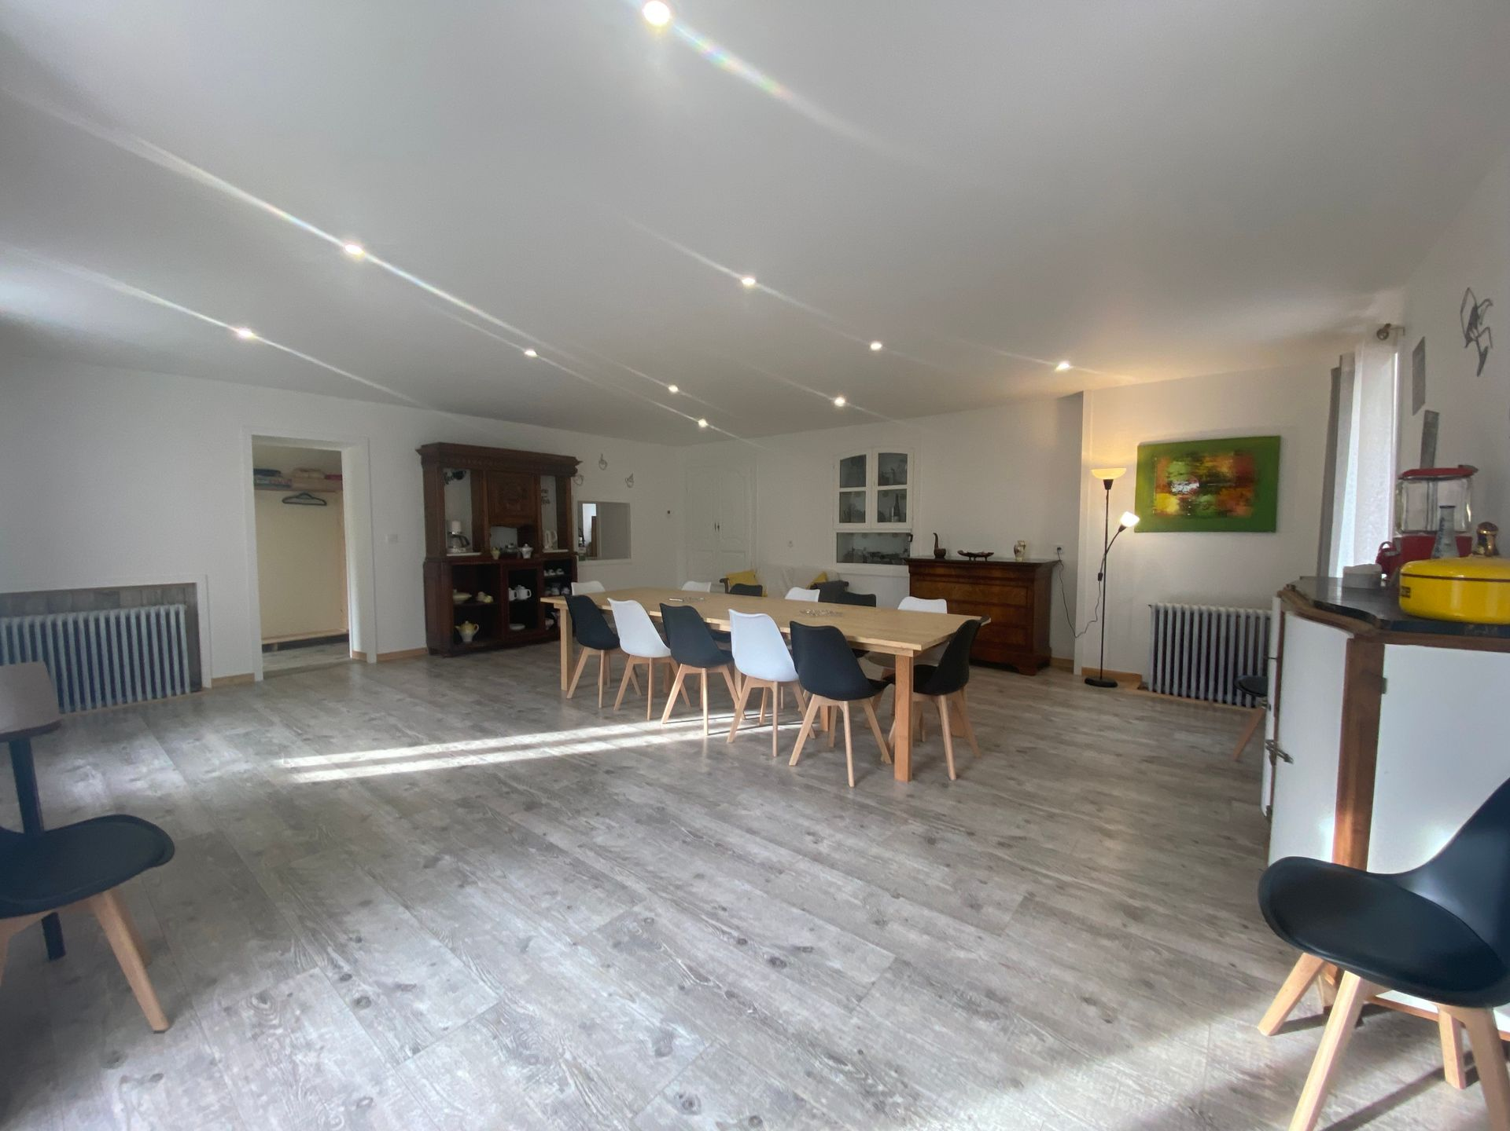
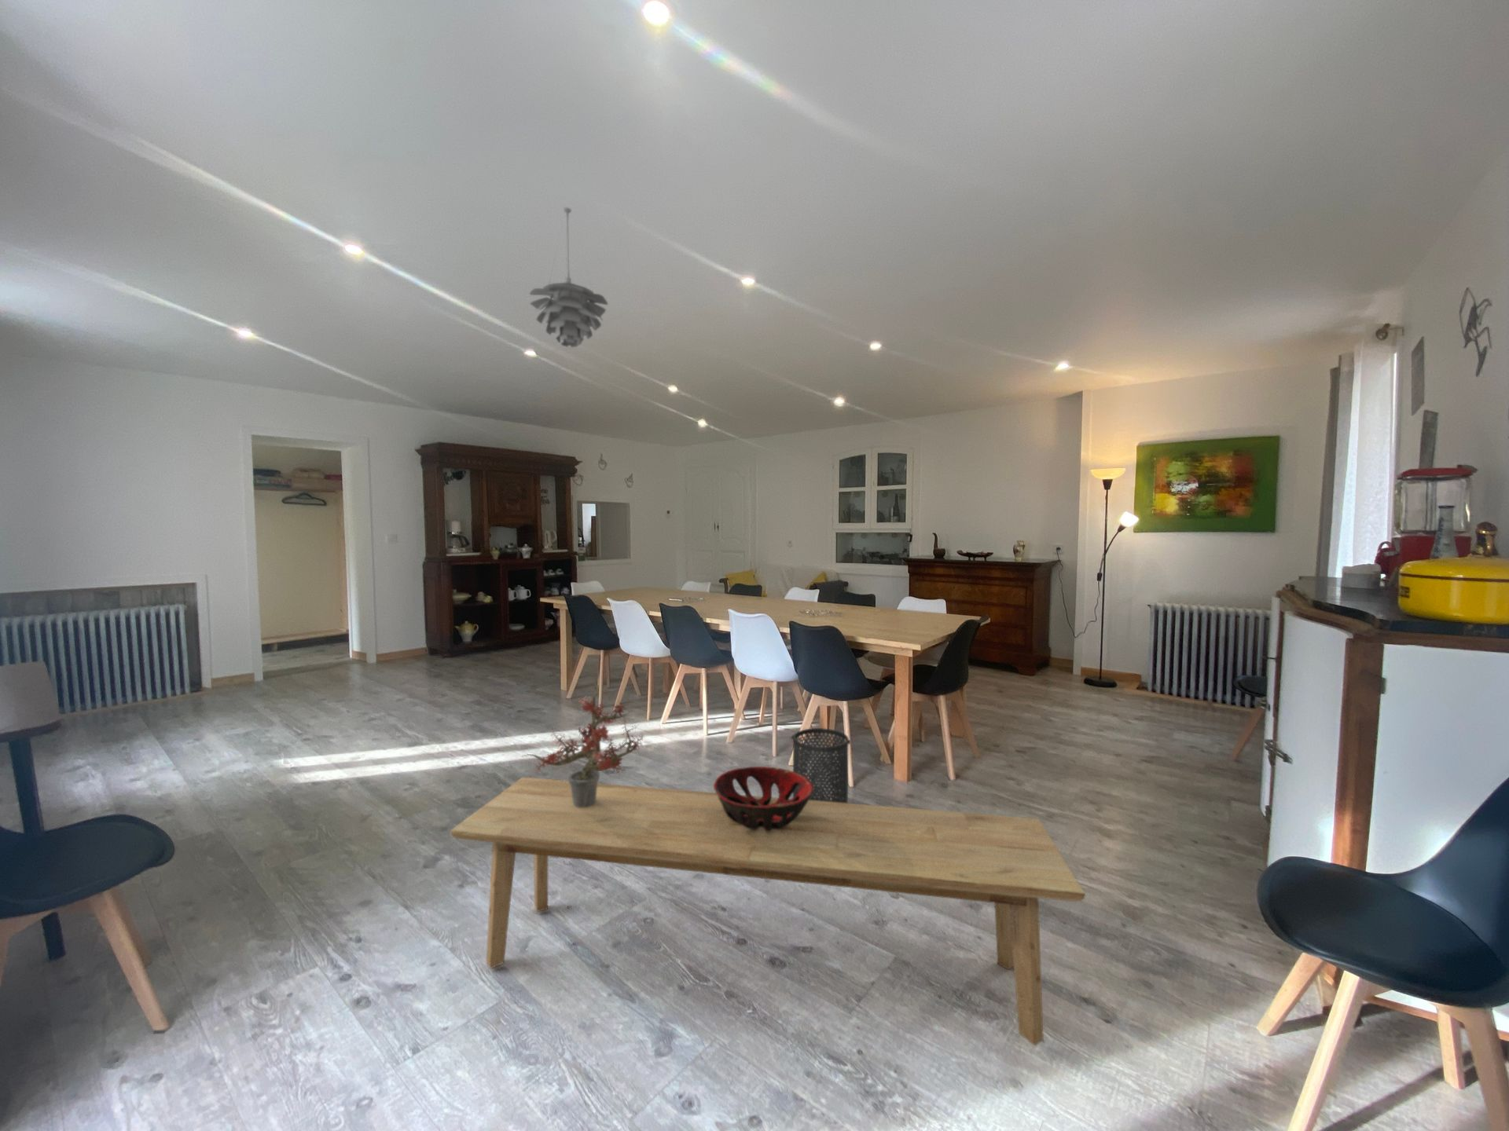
+ pendant light (569, 277)
+ potted plant (588, 739)
+ bench (754, 877)
+ decorative bowl (763, 798)
+ trash can (820, 775)
